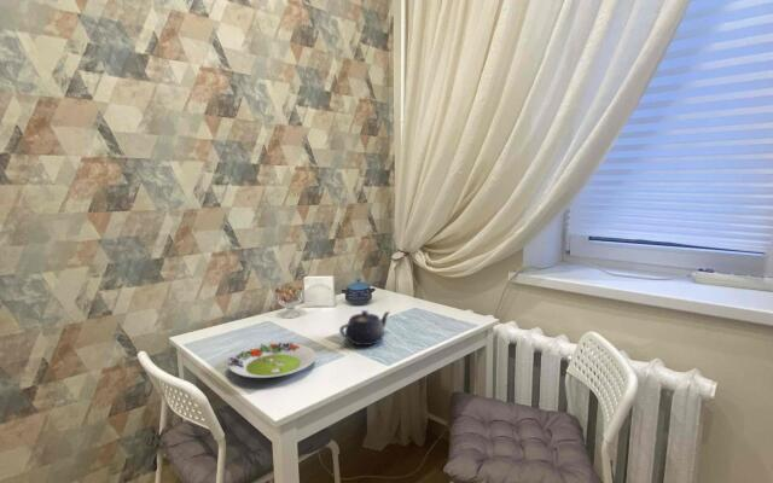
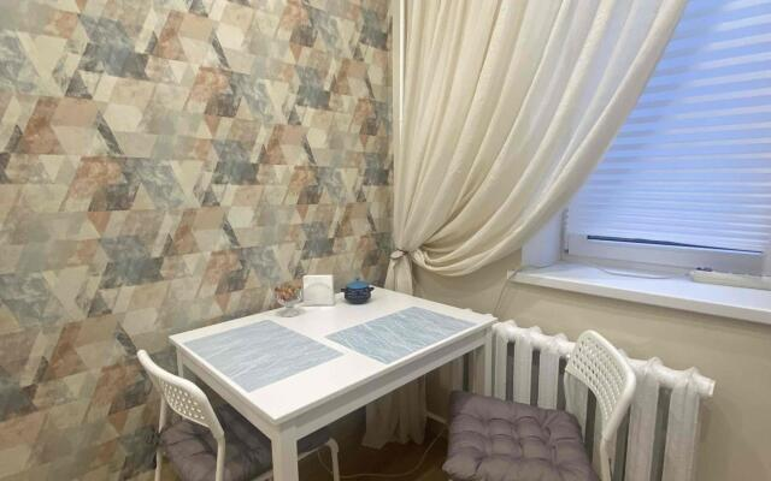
- salad plate (273, 361)
- teapot (366, 325)
